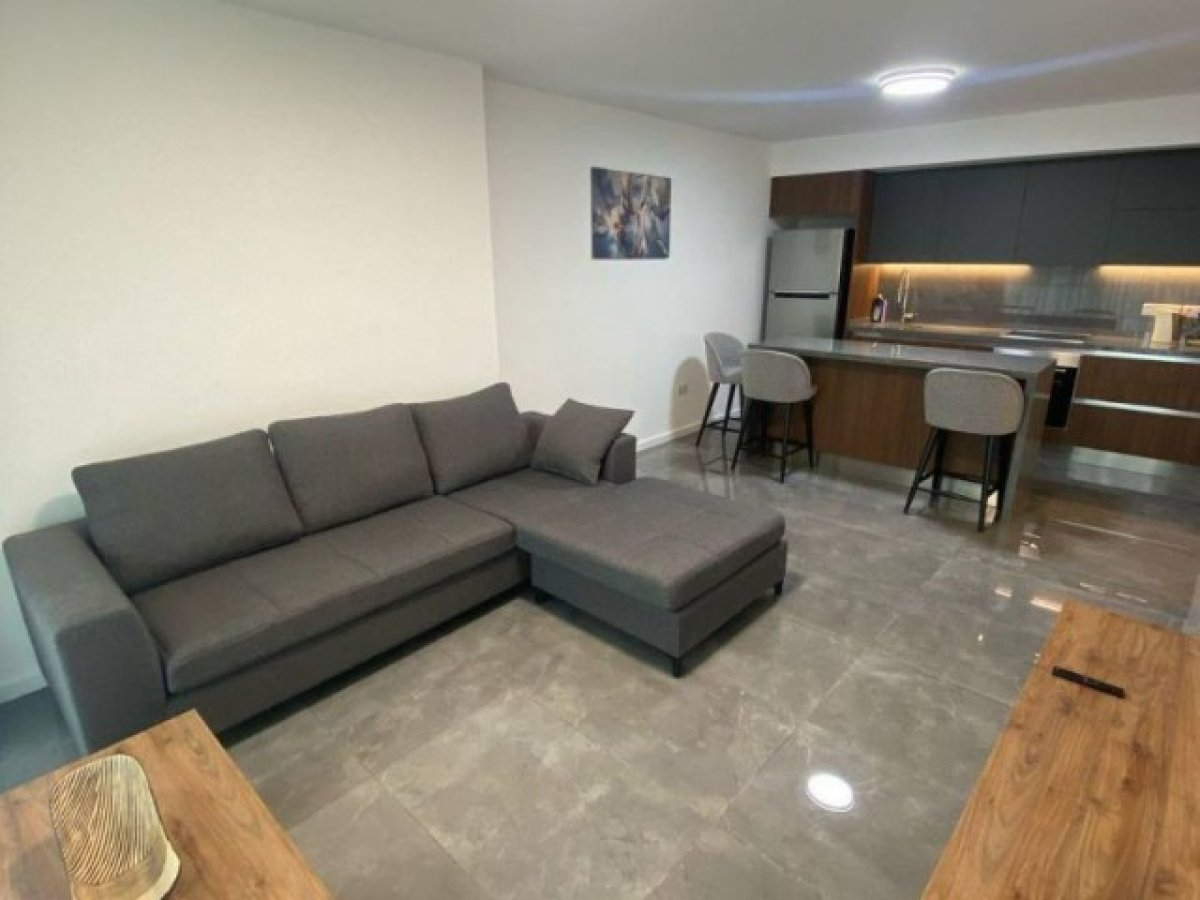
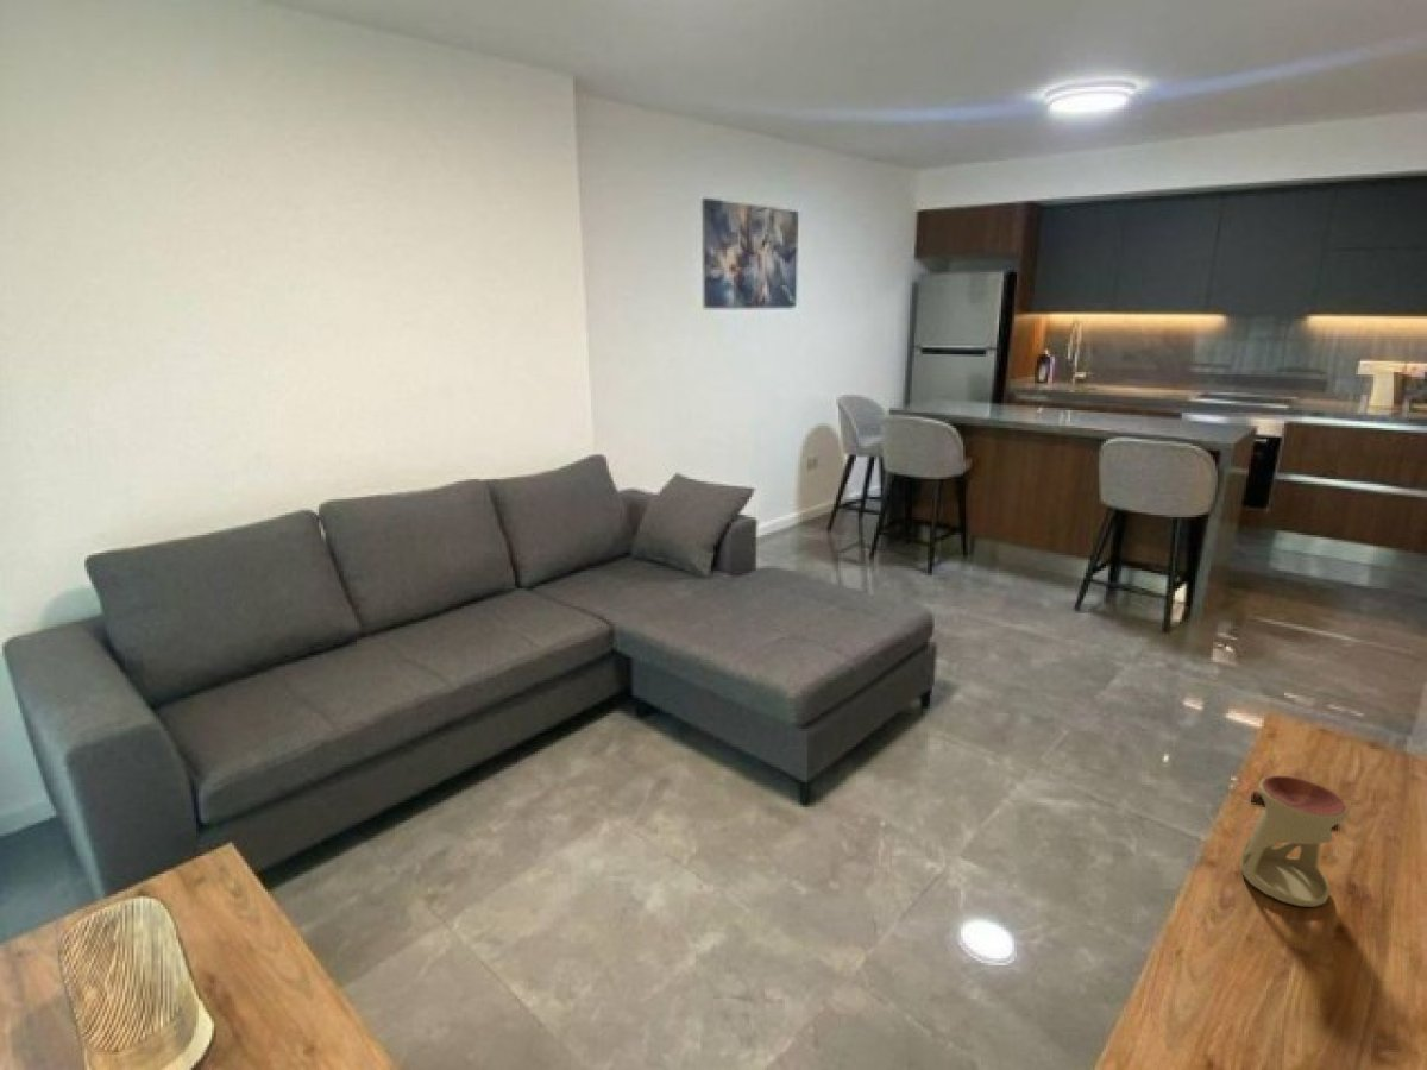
+ oil burner (1291, 838)
